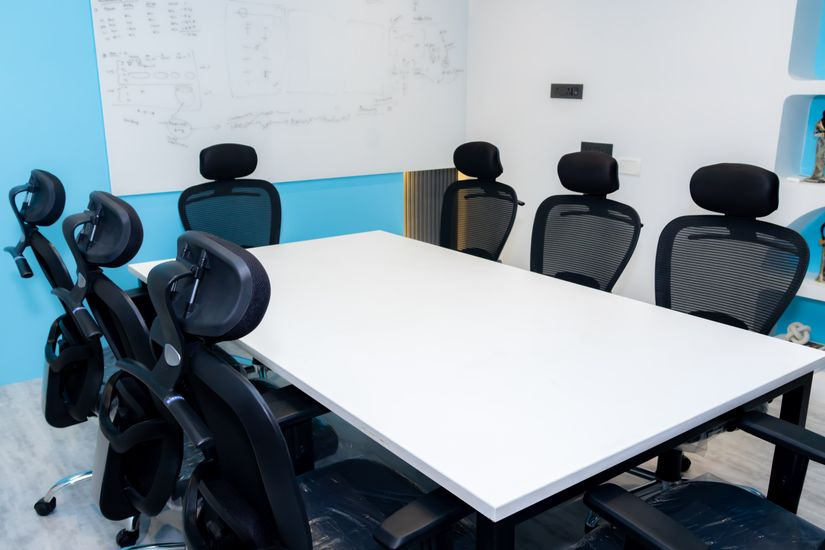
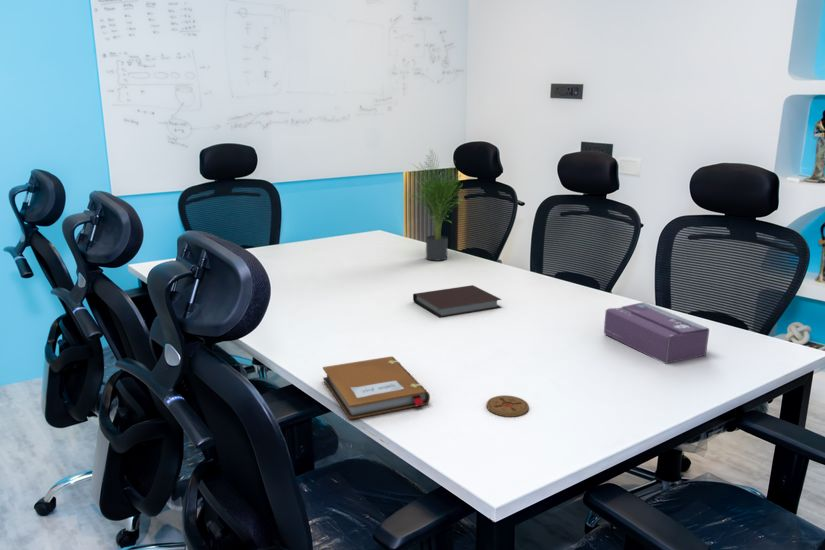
+ potted plant (440, 206)
+ tissue box (653, 330)
+ coaster (507, 405)
+ notebook (456, 300)
+ notebook (375, 385)
